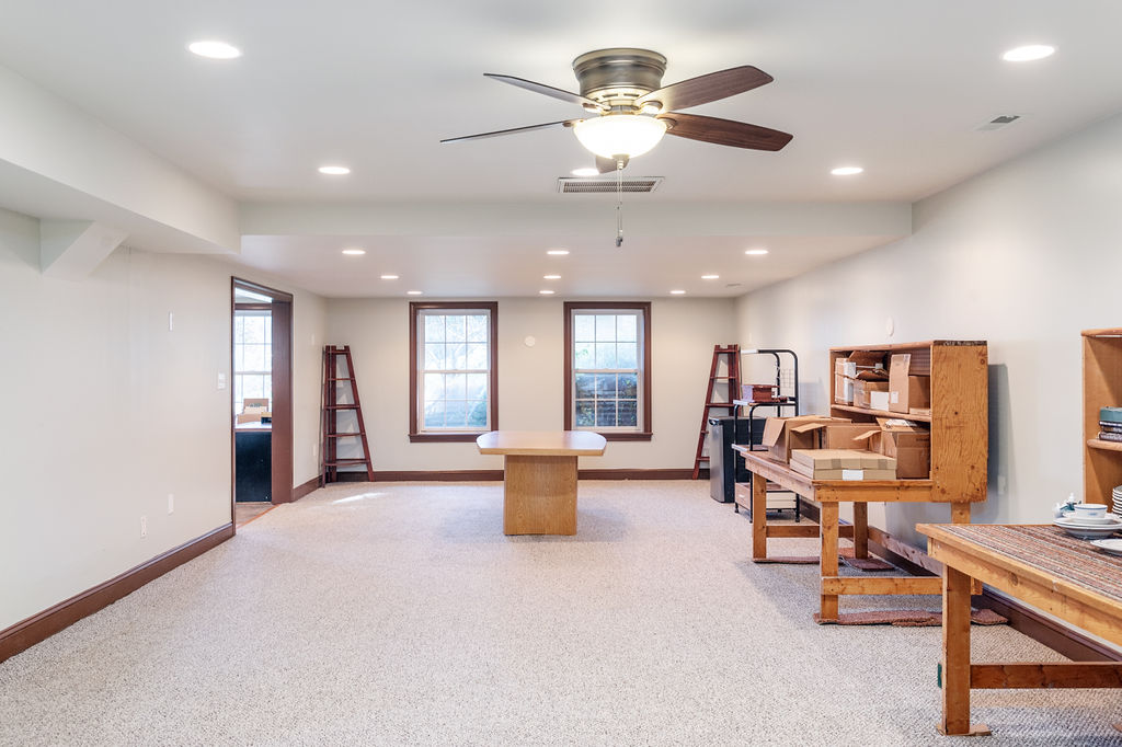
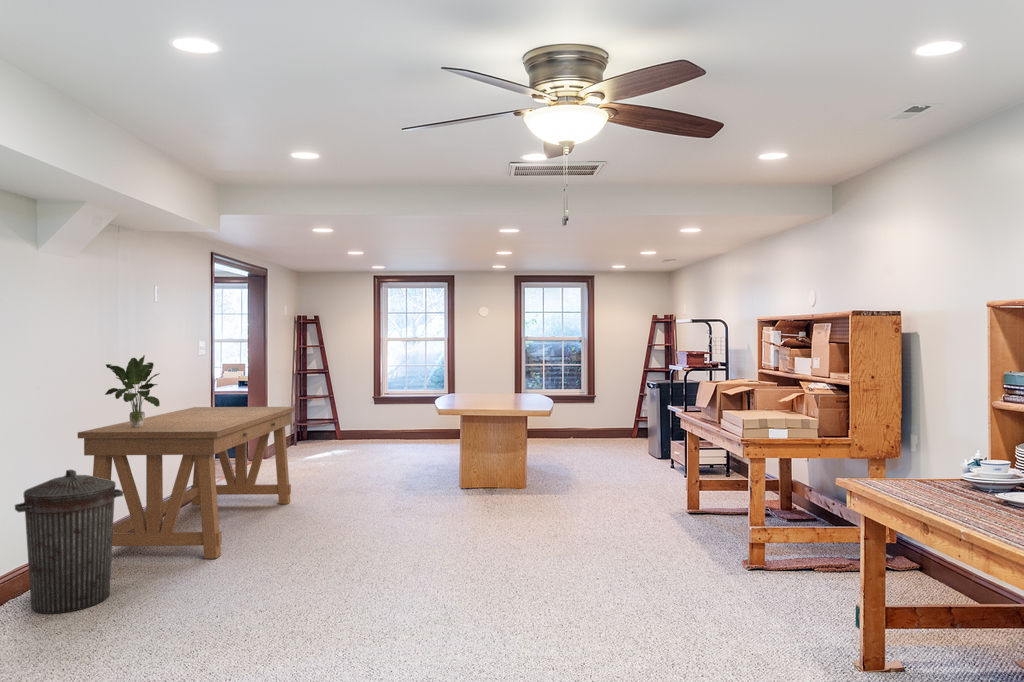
+ potted plant (131, 391)
+ trash can (71, 535)
+ desk (204, 471)
